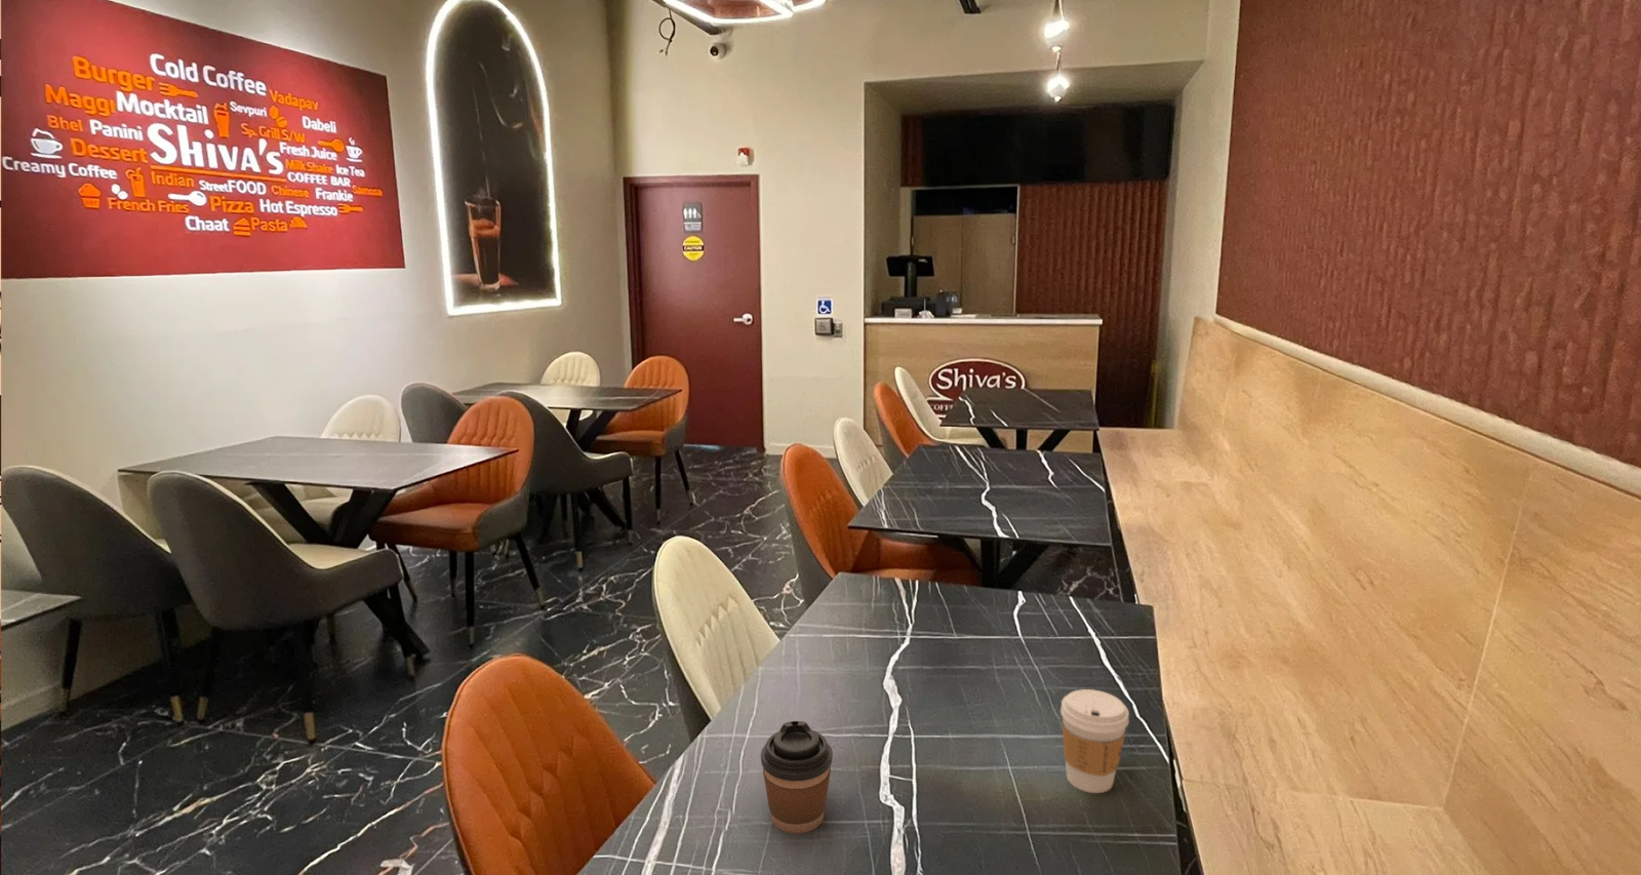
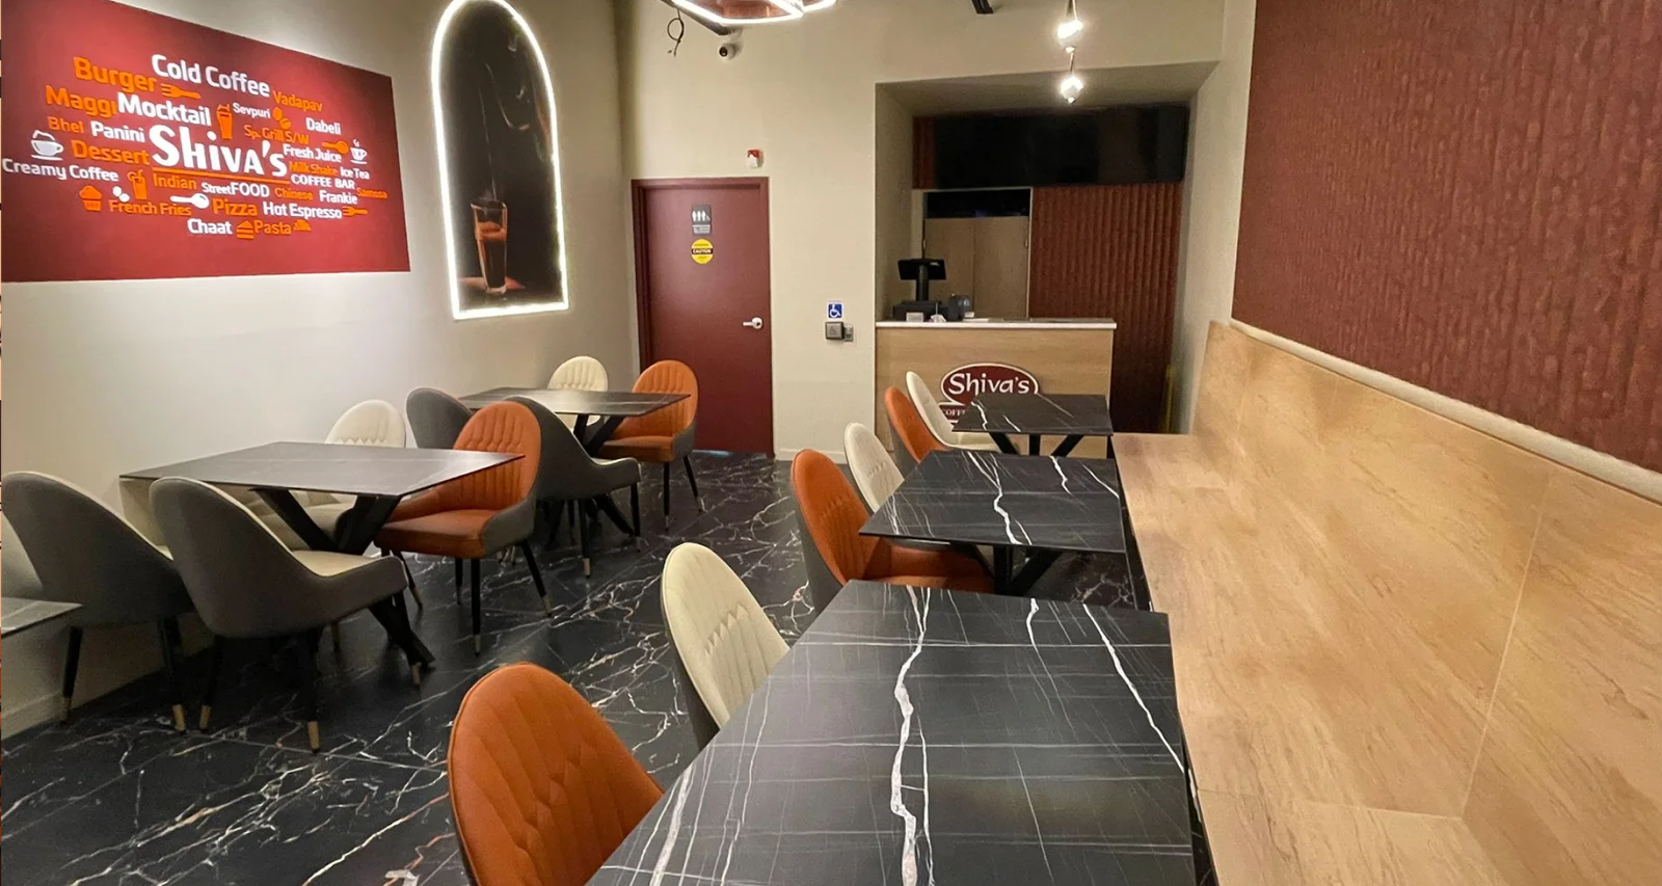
- coffee cup (797, 775)
- coffee cup (1092, 739)
